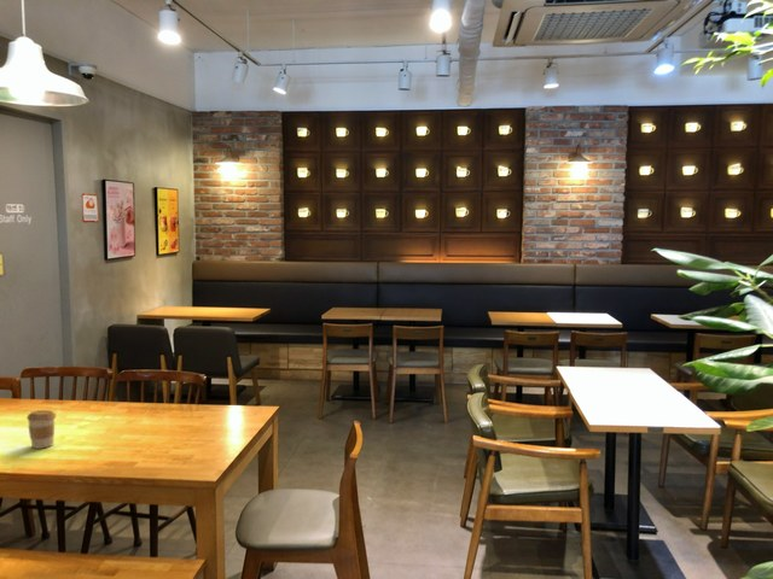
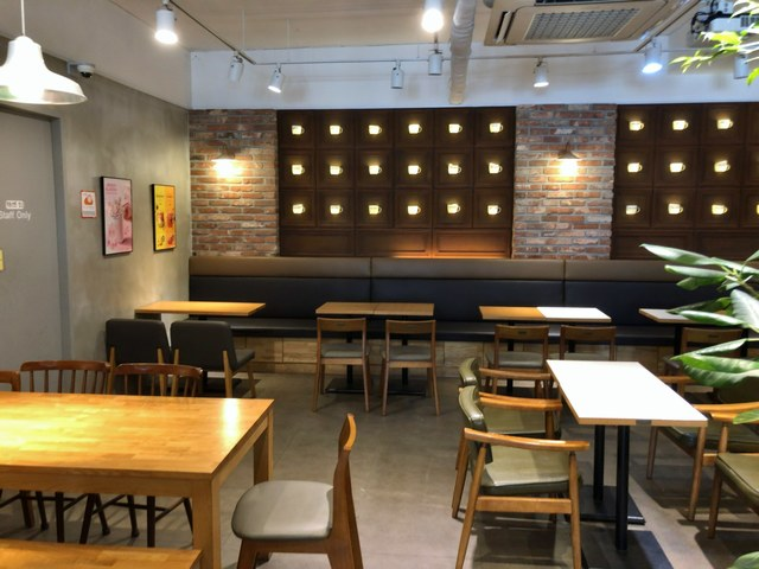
- coffee cup (41, 427)
